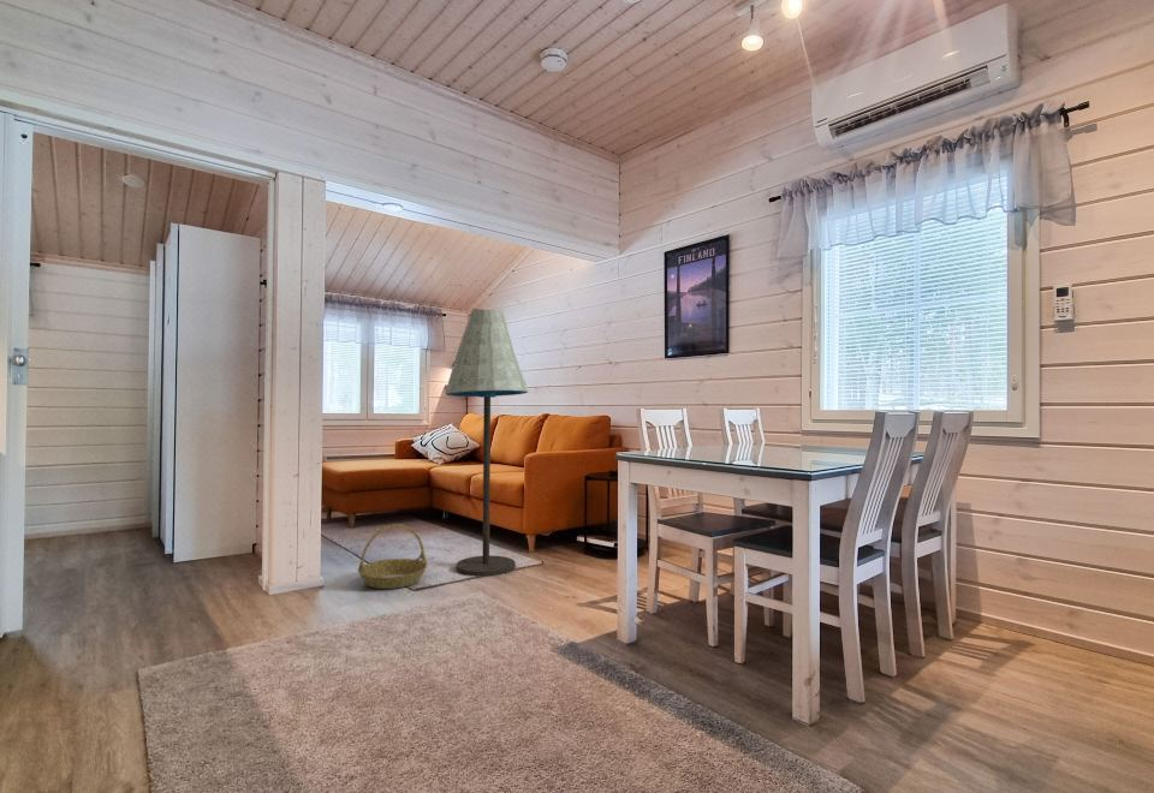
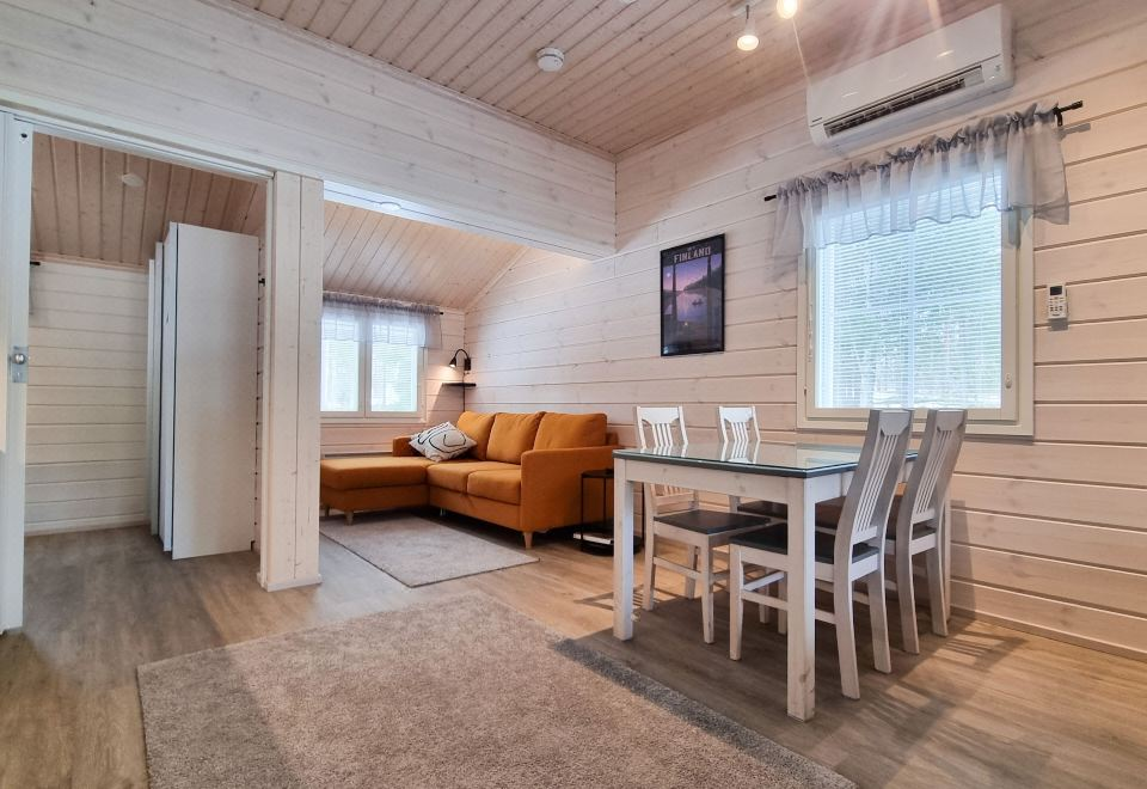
- basket (393, 559)
- floor lamp (487, 437)
